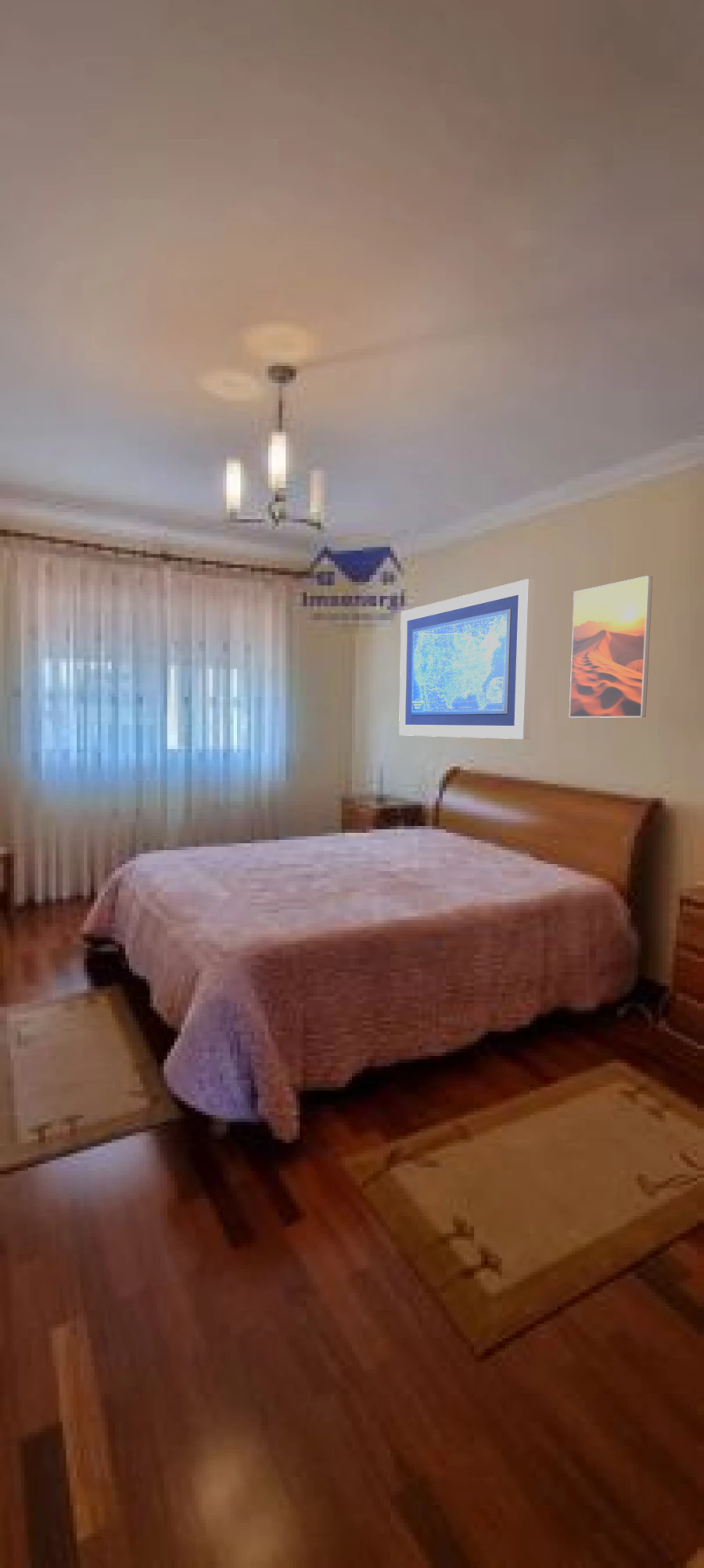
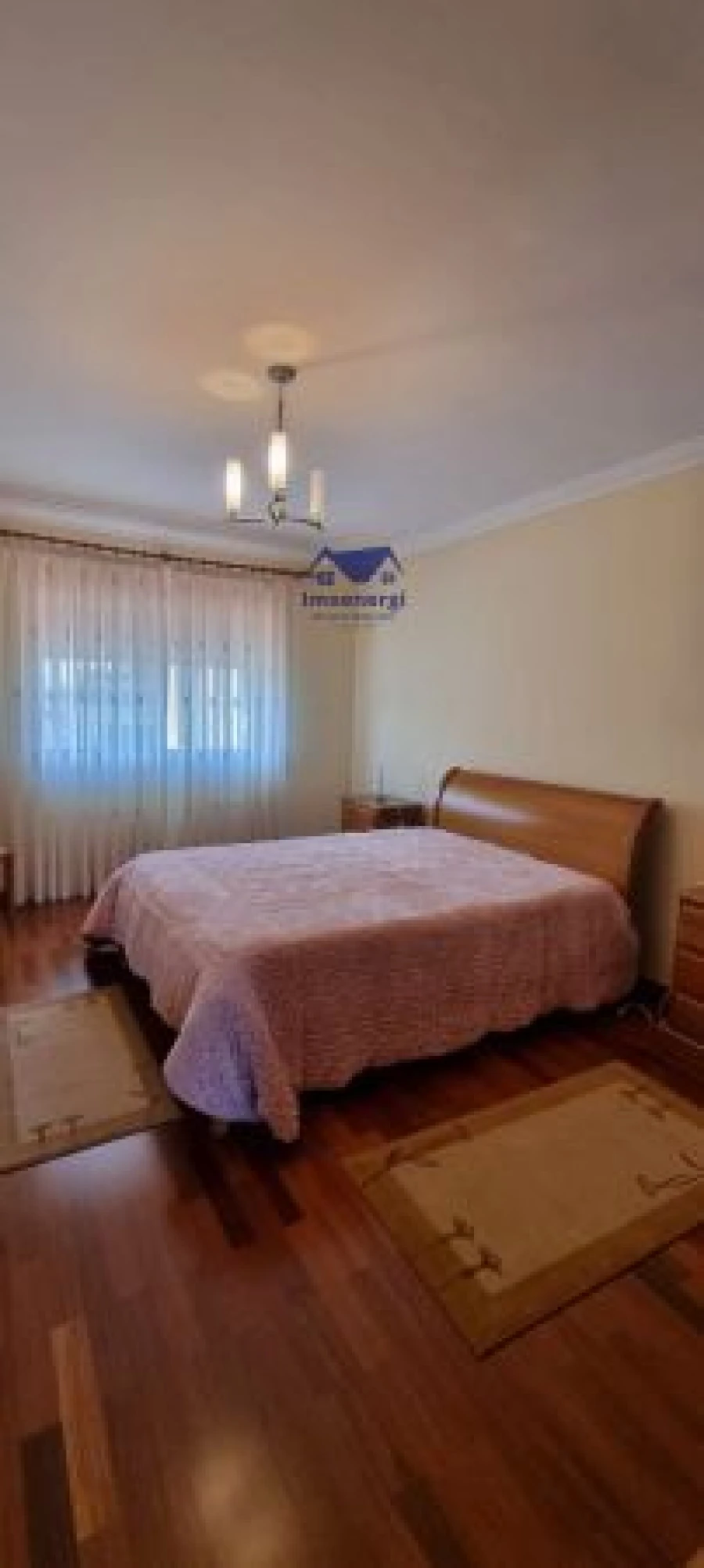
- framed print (608, 651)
- wall art (458, 668)
